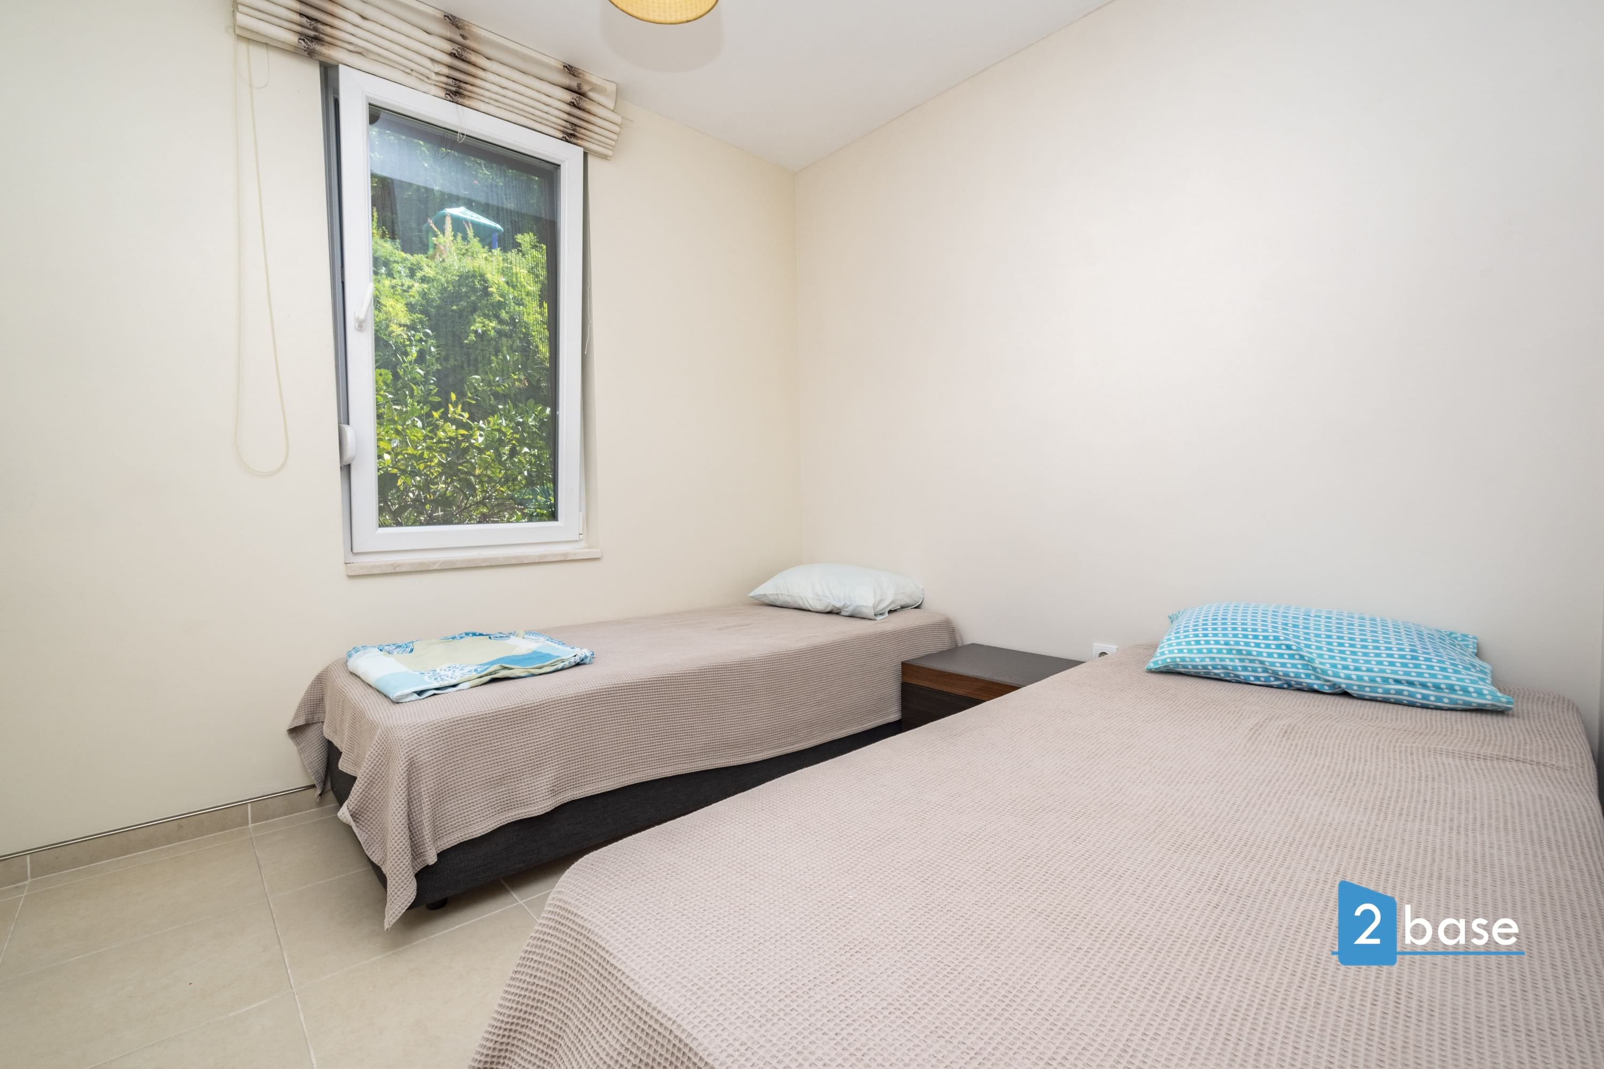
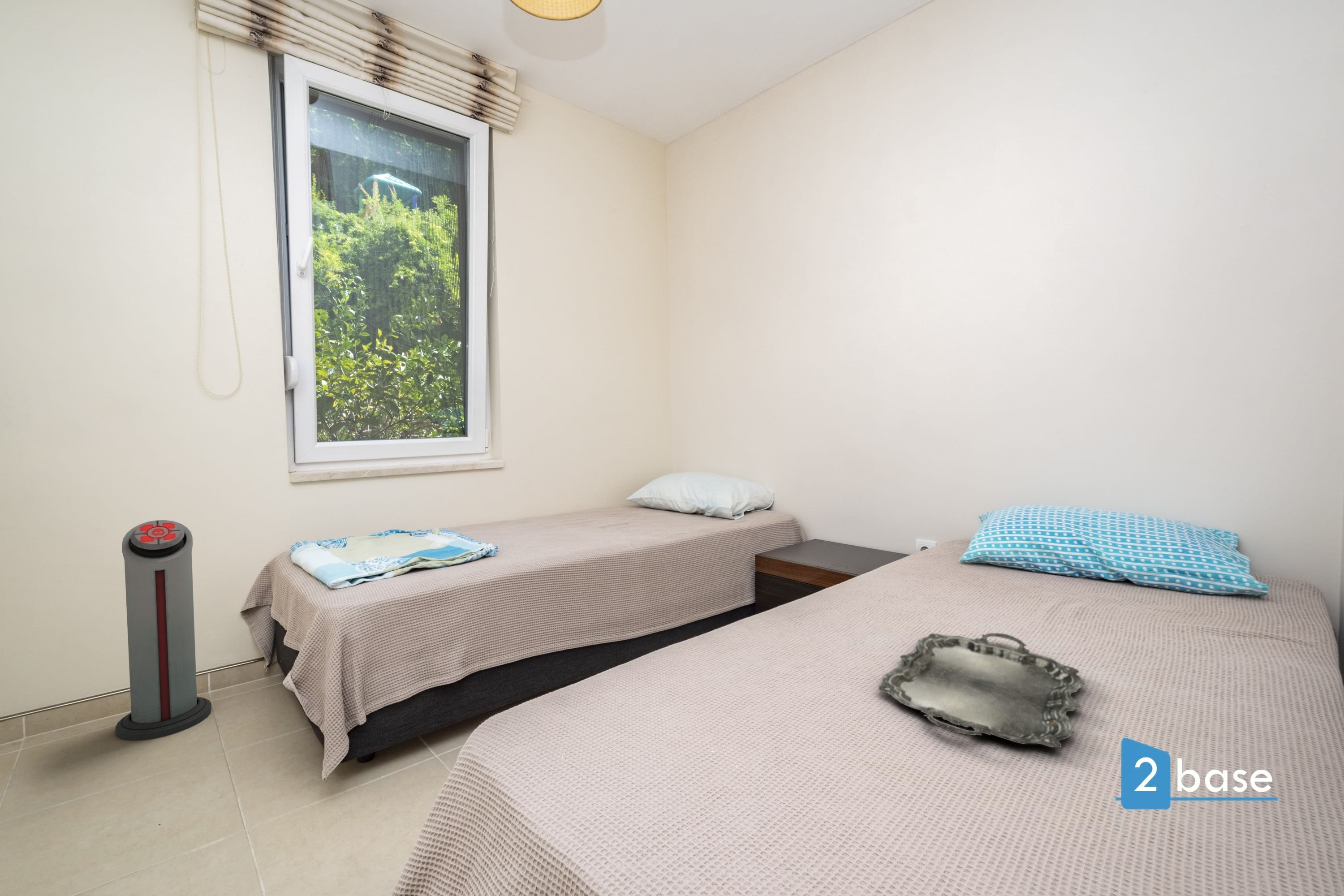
+ air purifier (161, 622)
+ serving tray (983, 680)
